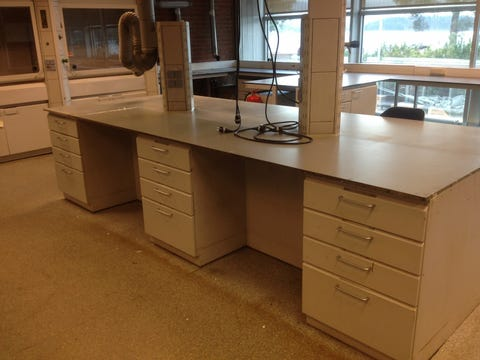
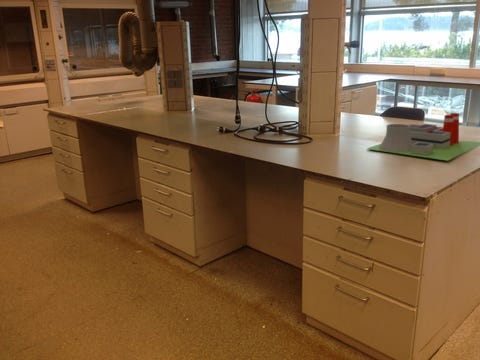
+ laboratory equipment (426, 131)
